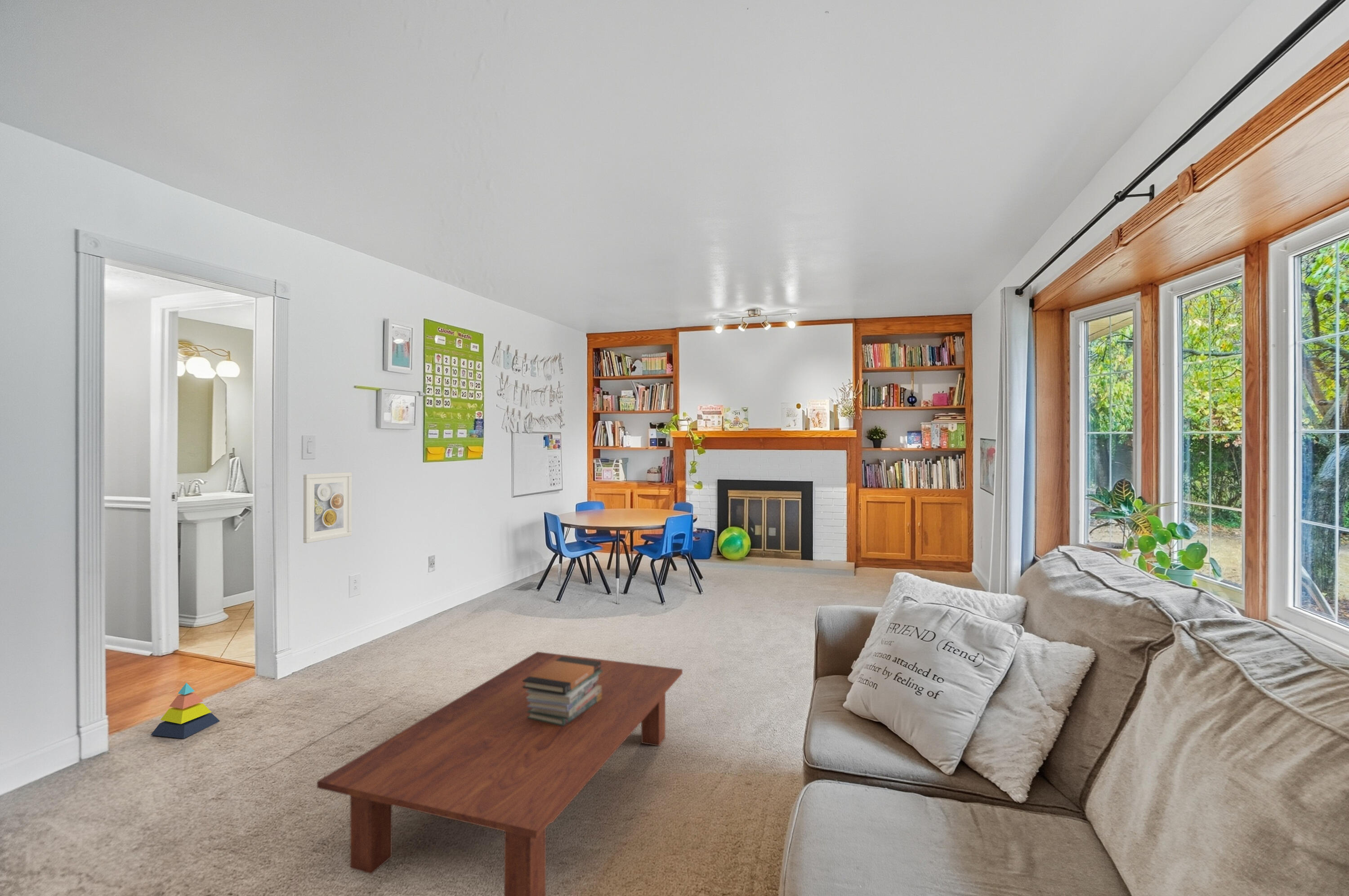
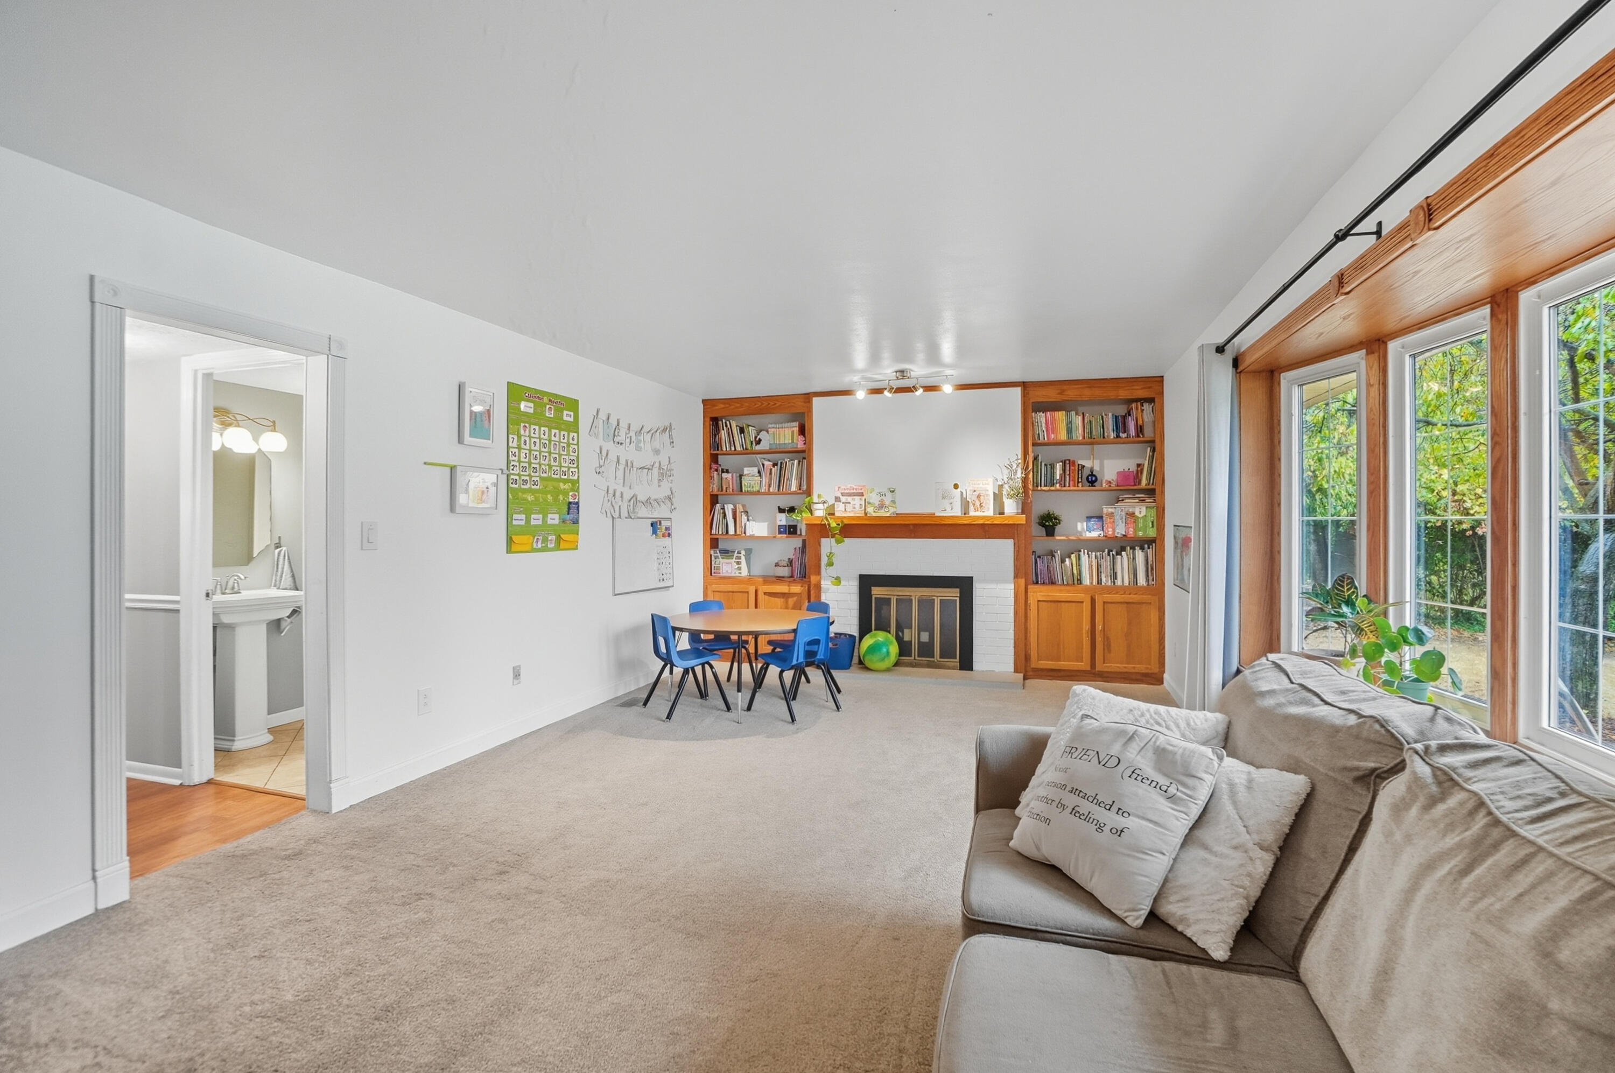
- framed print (328, 506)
- book stack (564, 689)
- stacking toy (186, 705)
- coffee table (536, 753)
